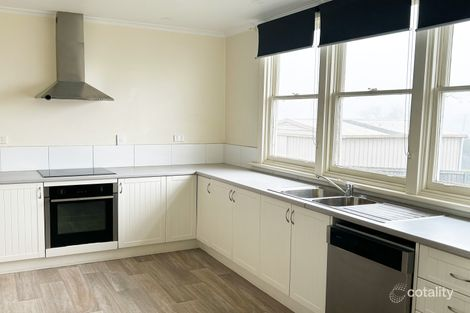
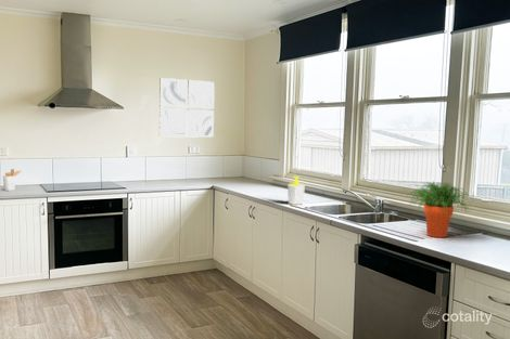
+ soap bottle (295, 190)
+ utensil holder (12, 179)
+ potted plant (437, 208)
+ wall art (188, 107)
